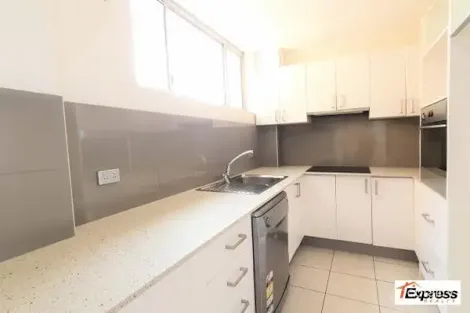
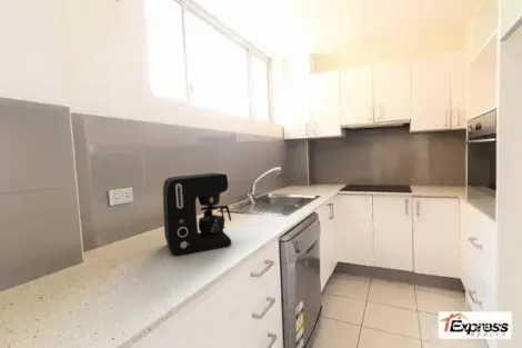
+ coffee maker (201, 209)
